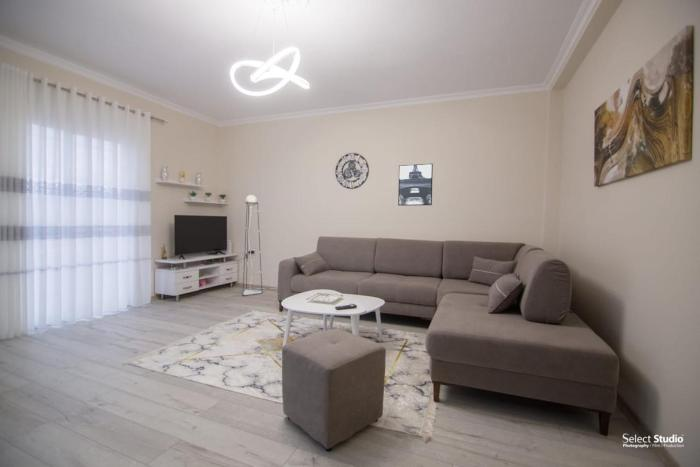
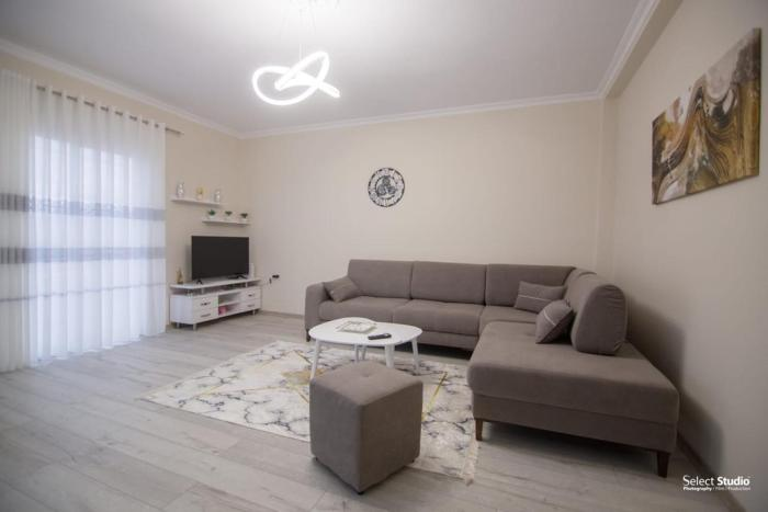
- wall art (415, 185)
- floor lamp (259, 243)
